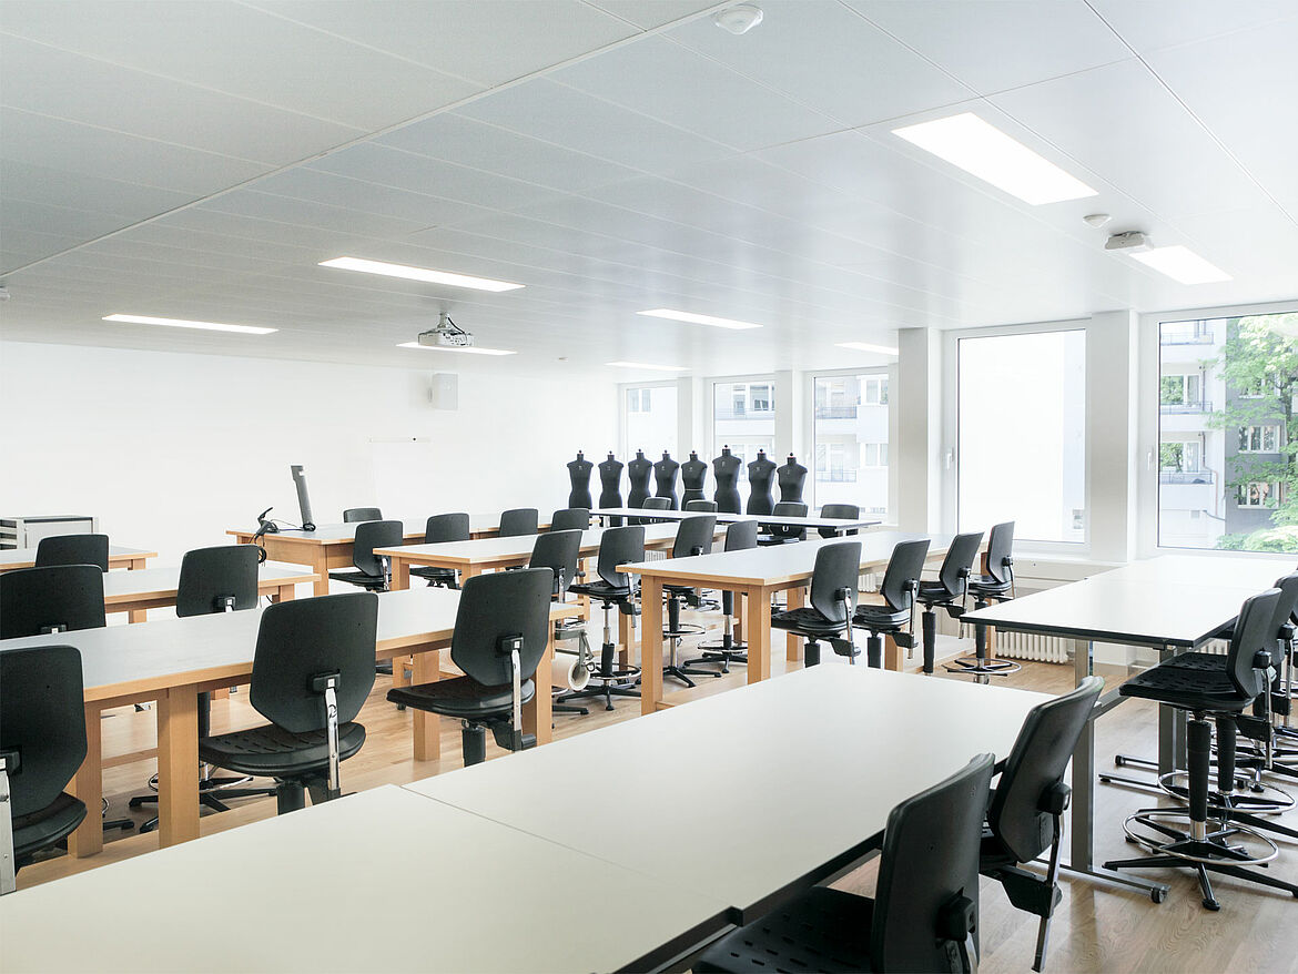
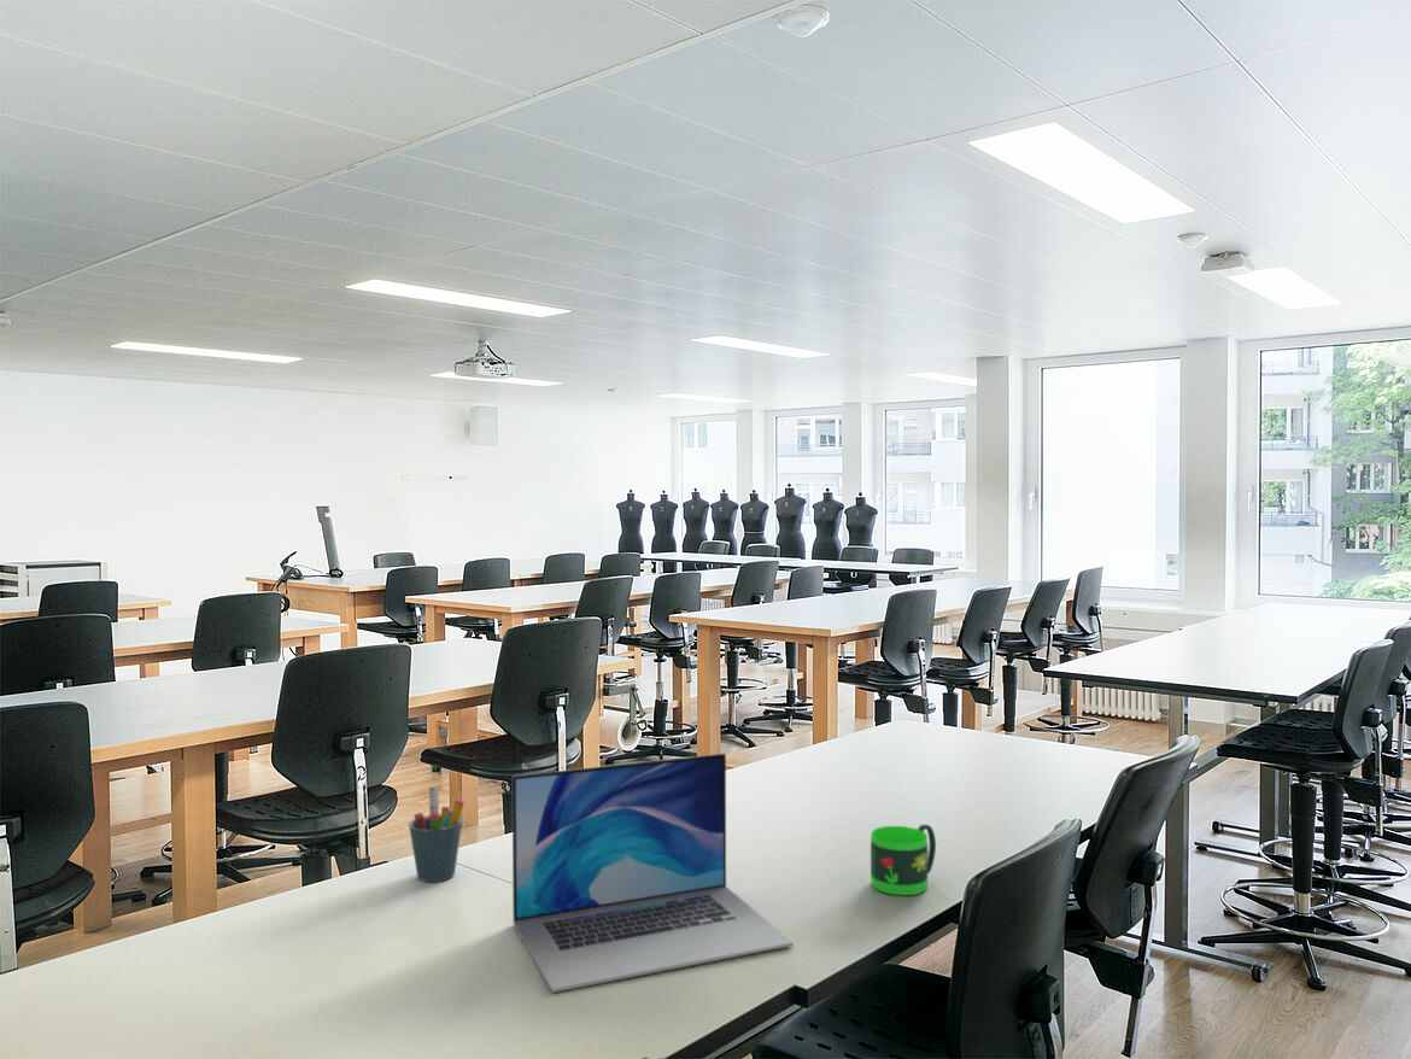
+ laptop (649, 858)
+ mug (907, 855)
+ pen holder (437, 833)
